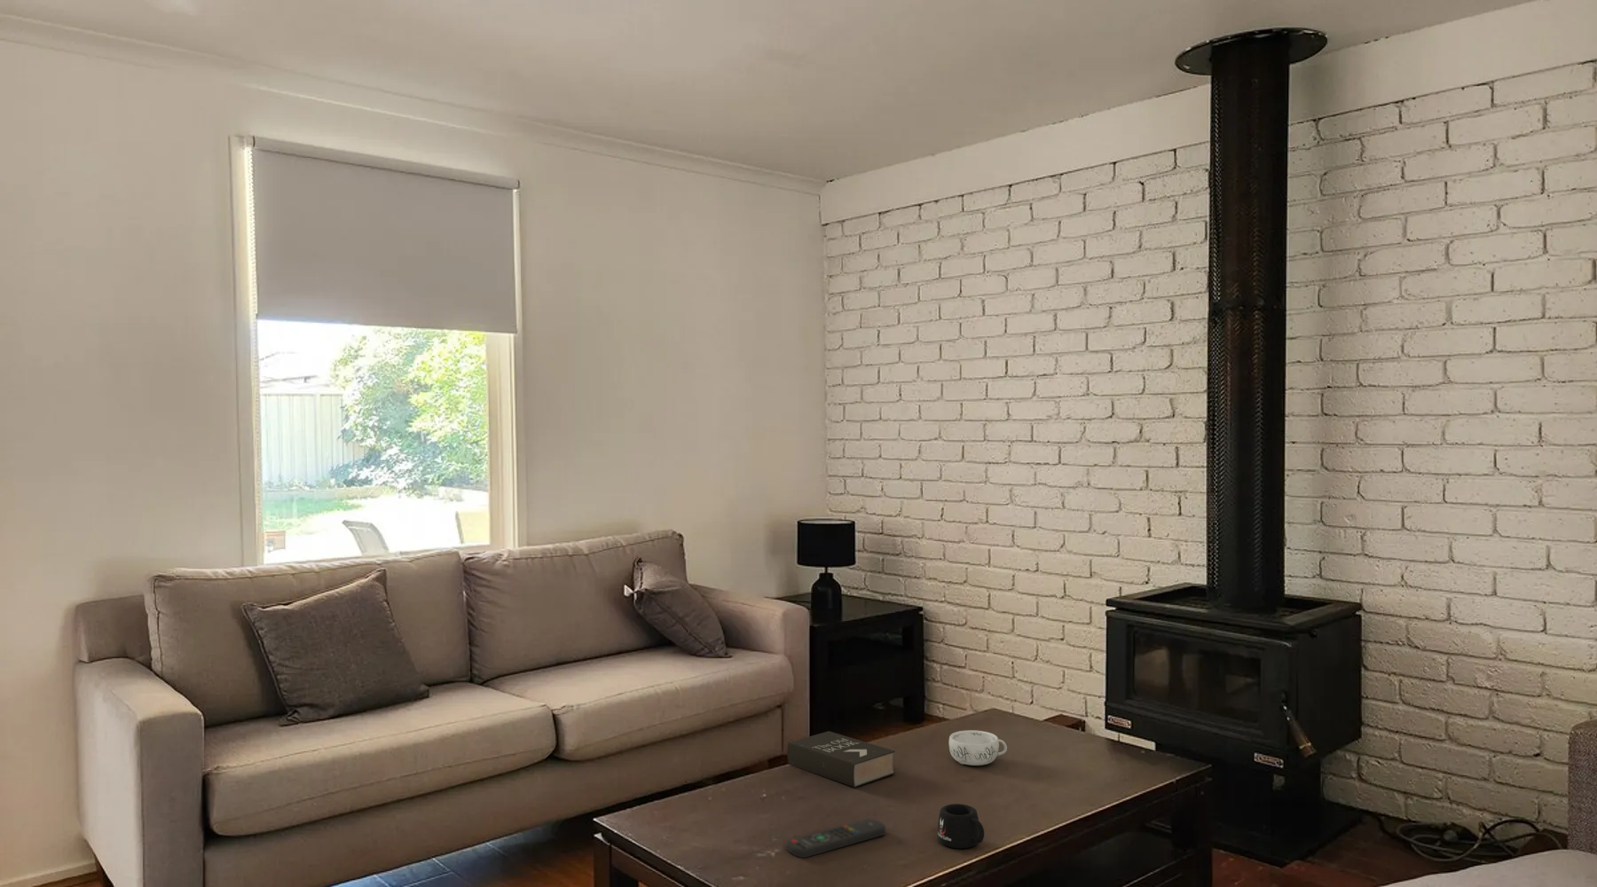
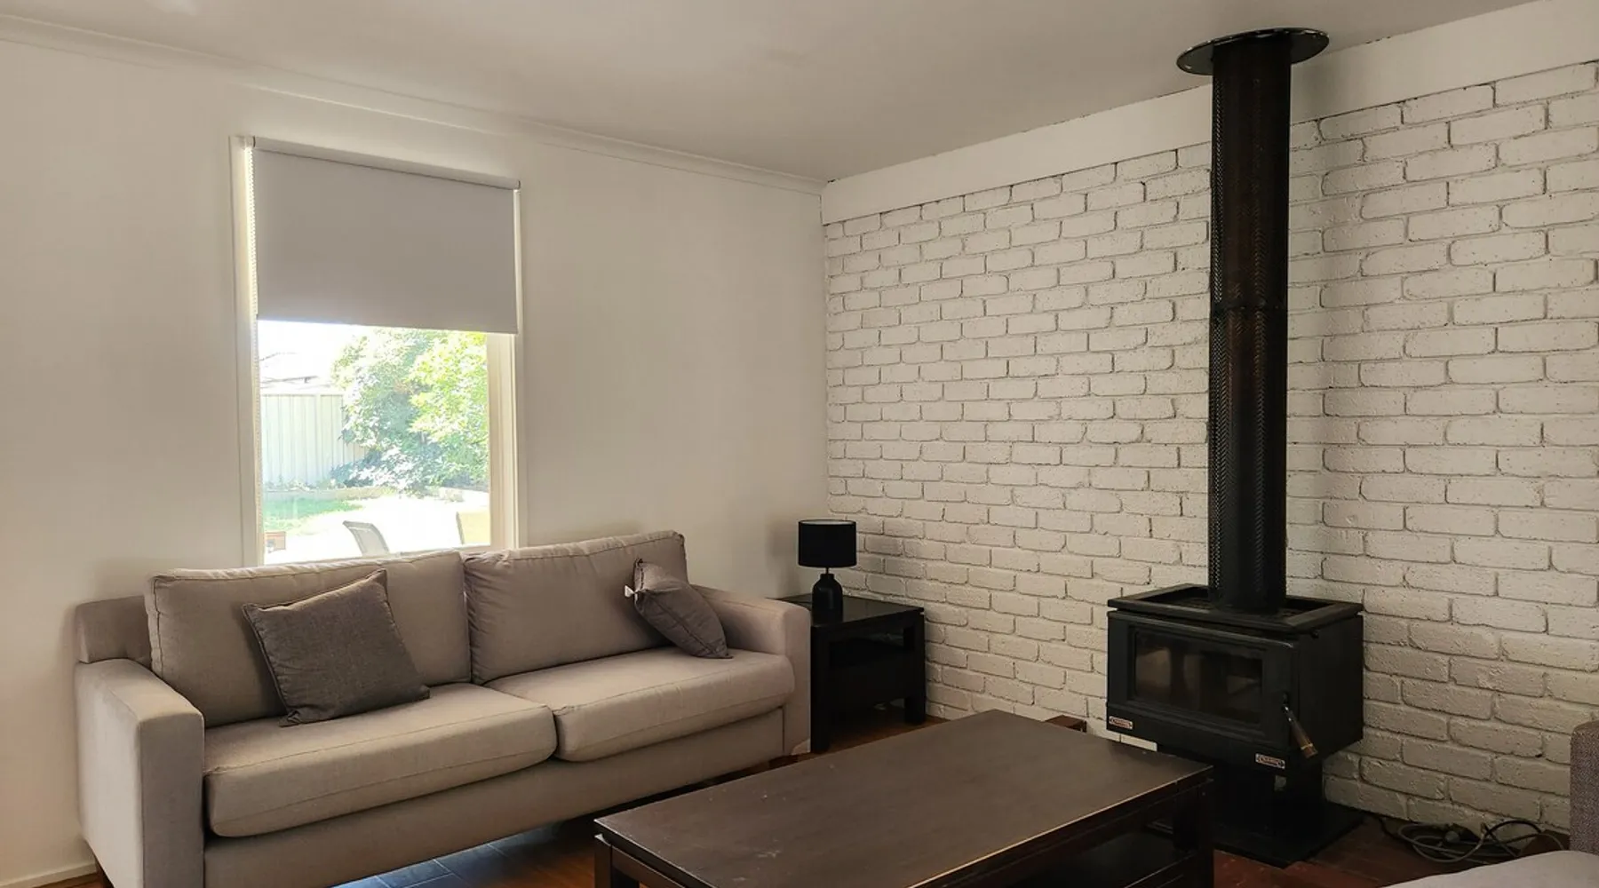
- mug (963, 828)
- decorative bowl (978, 748)
- book (840, 757)
- remote control (837, 837)
